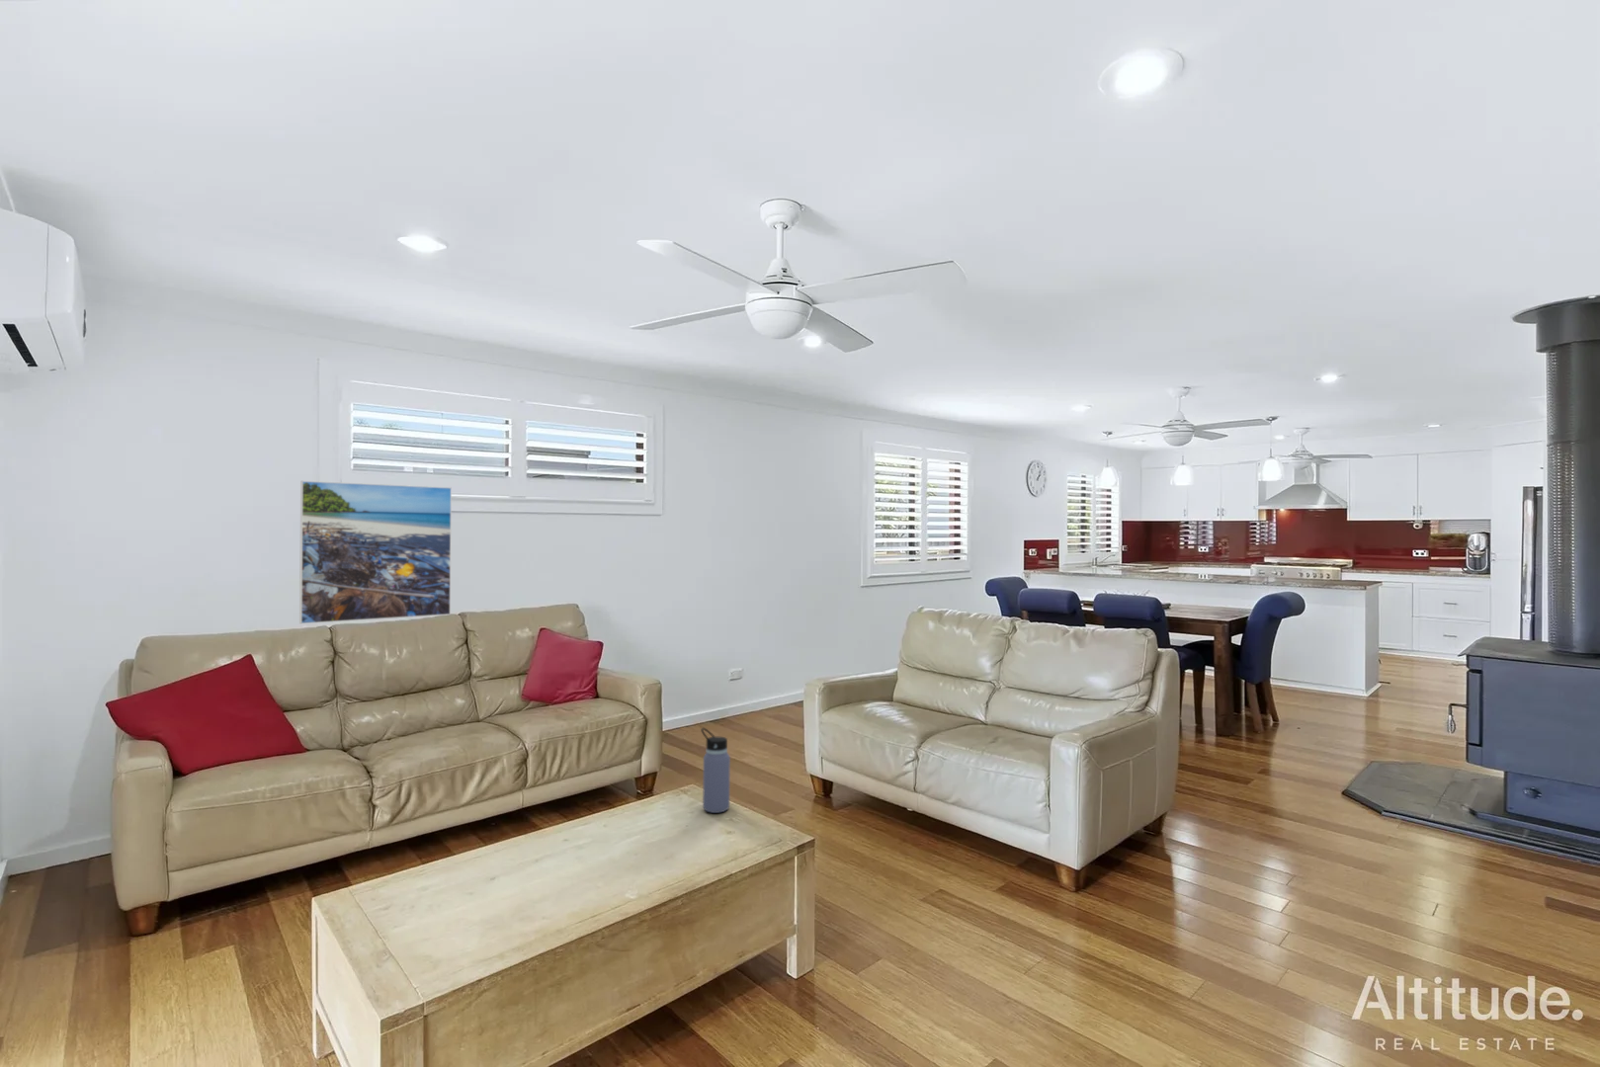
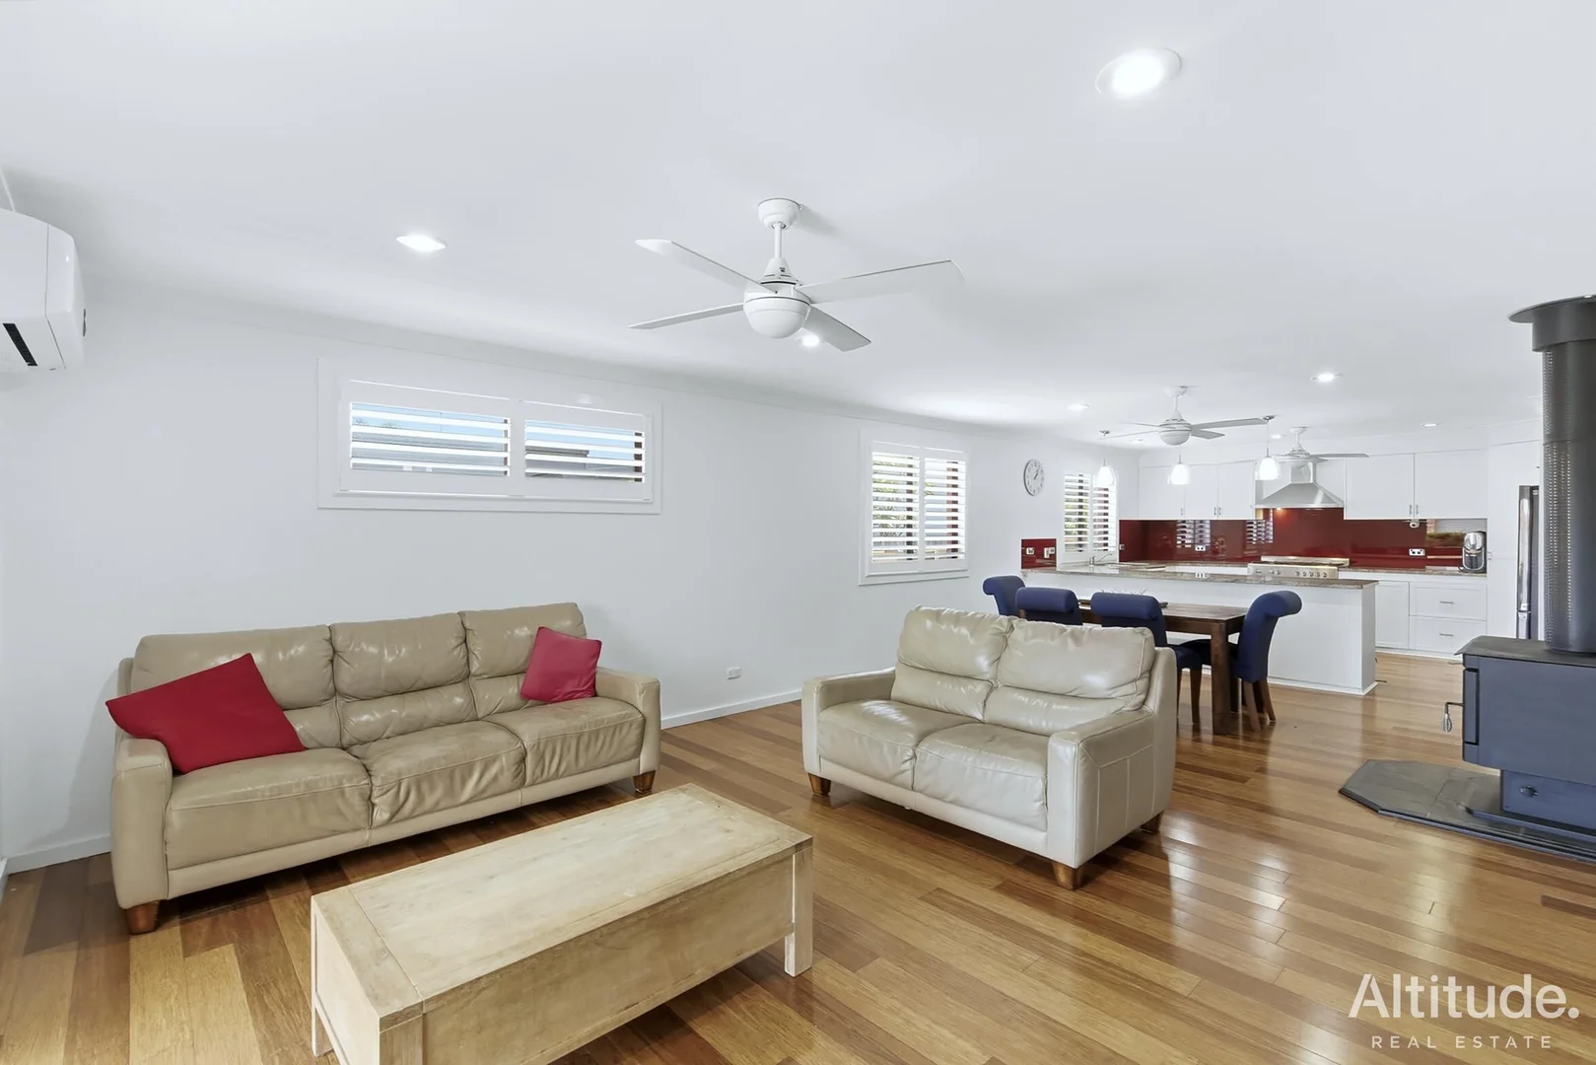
- water bottle (715, 768)
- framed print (380, 551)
